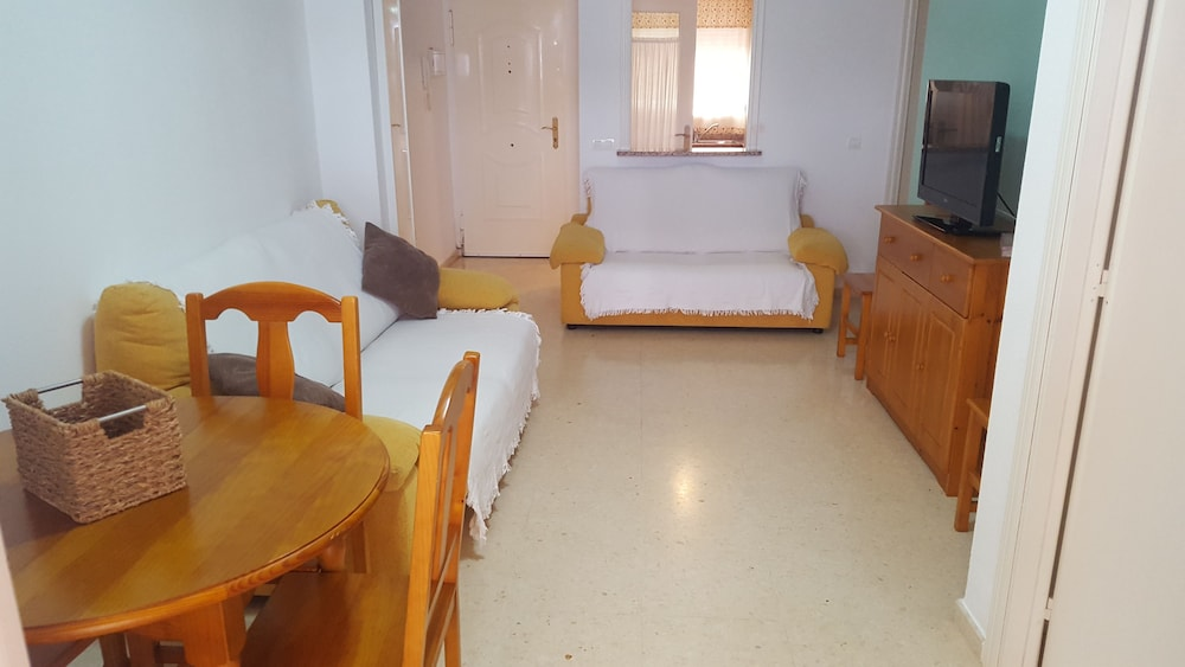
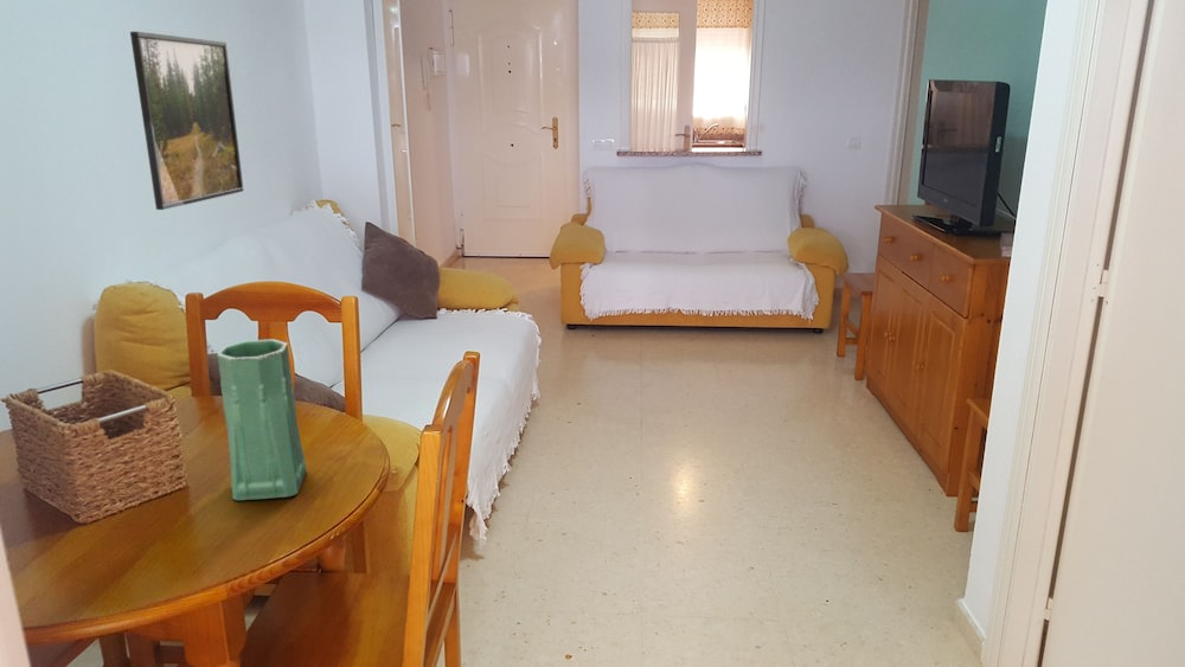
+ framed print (193, 120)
+ vase (262, 417)
